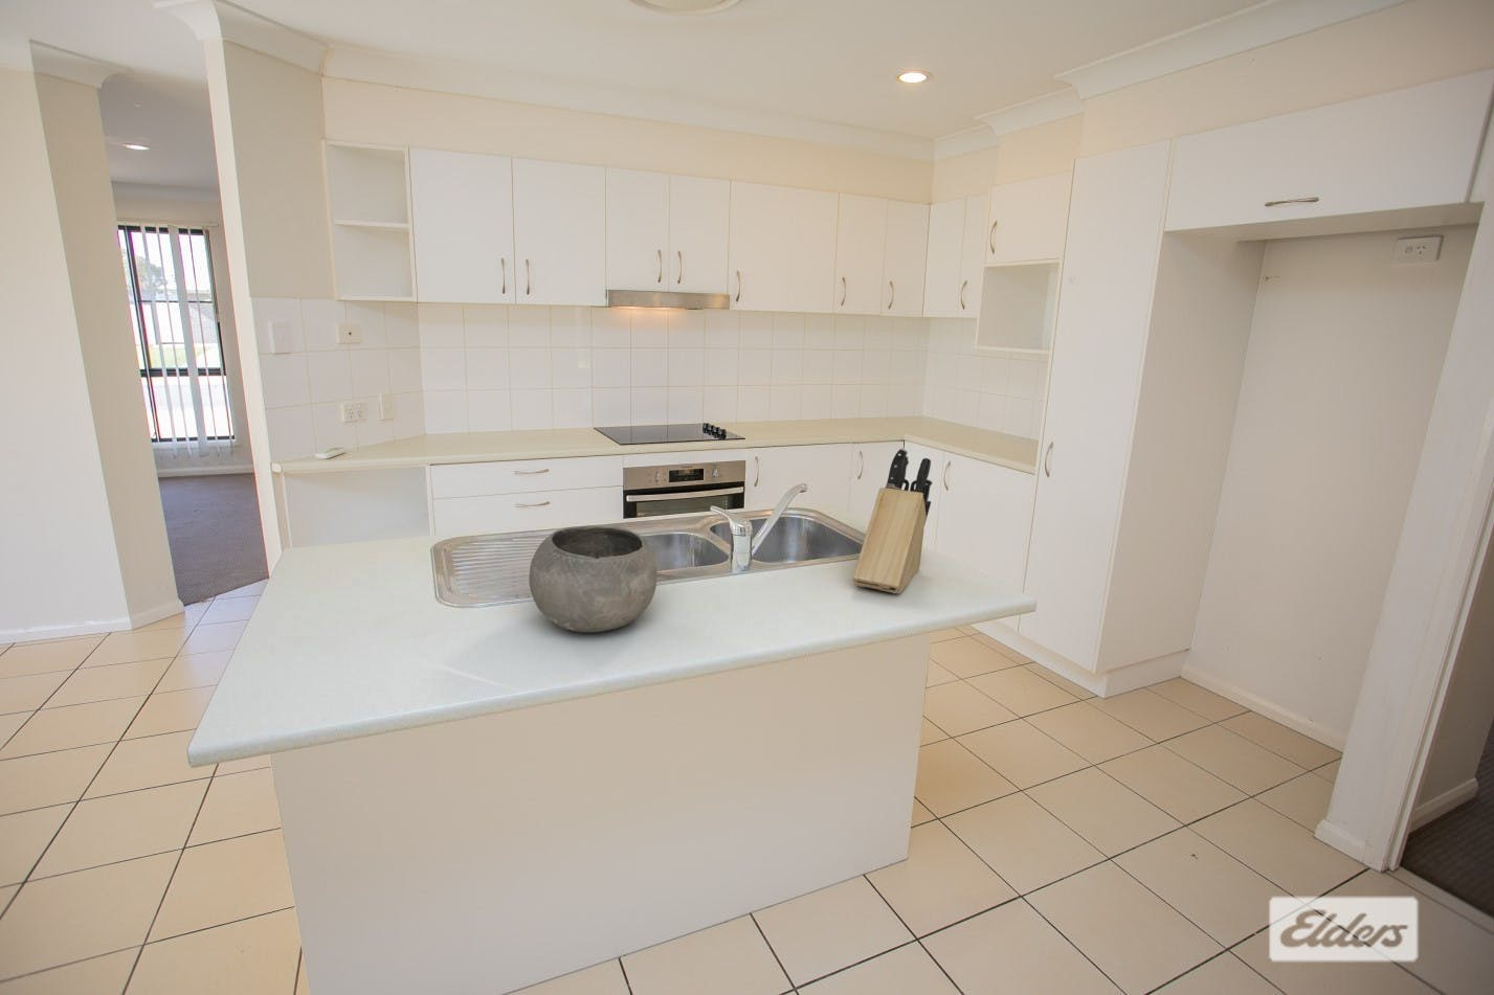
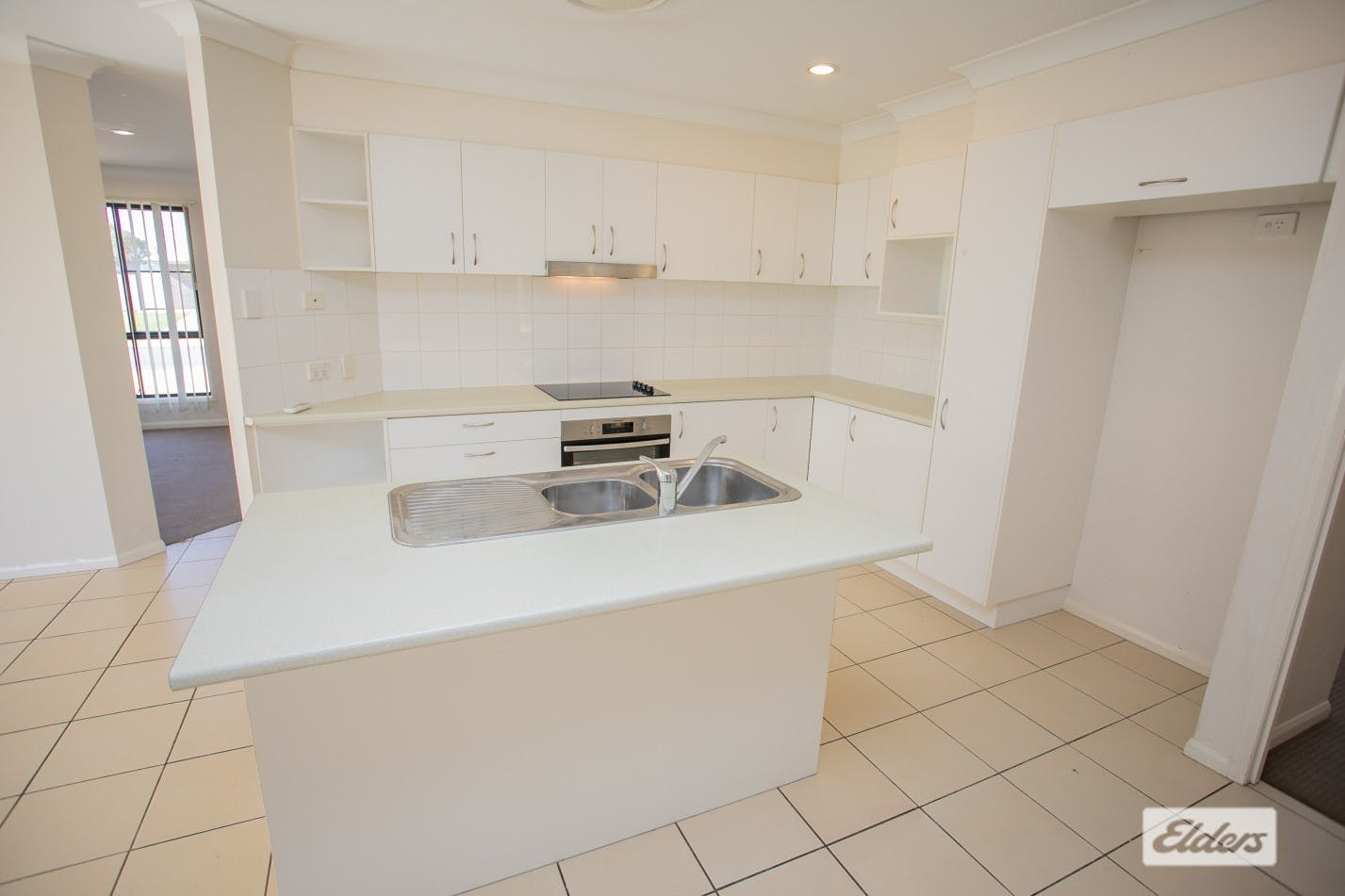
- knife block (898, 515)
- bowl (594, 579)
